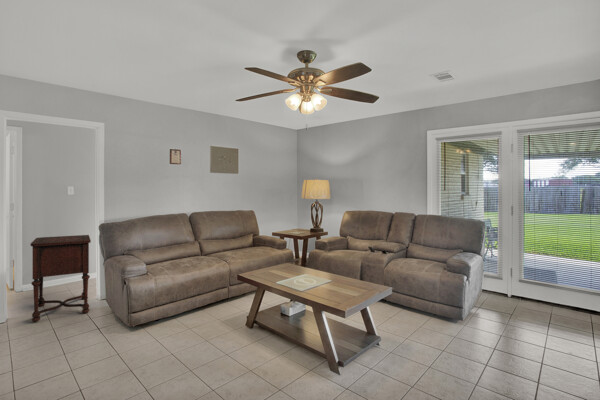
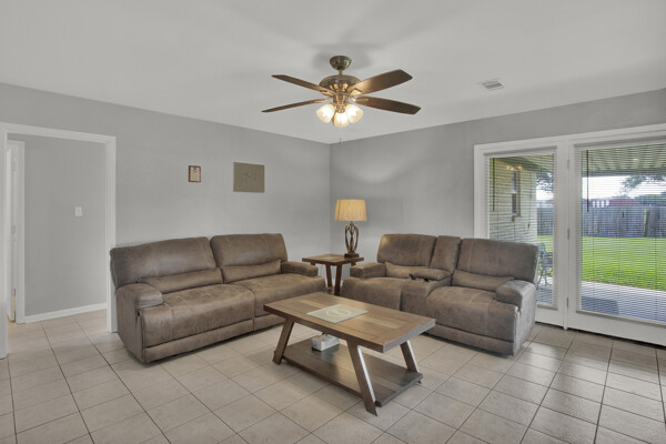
- side table (62, 274)
